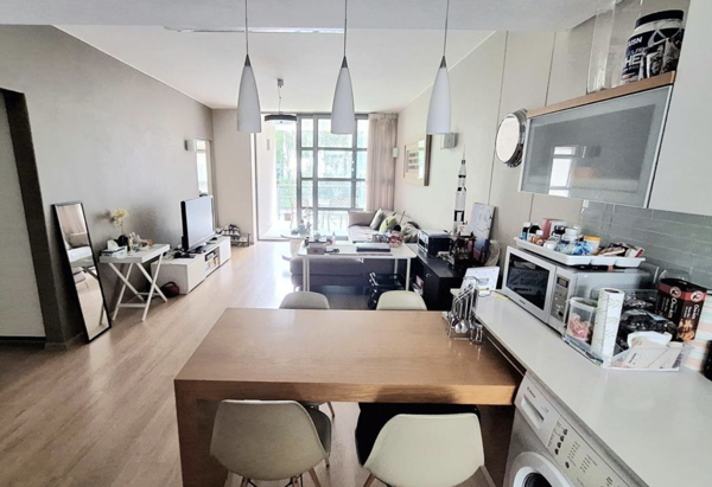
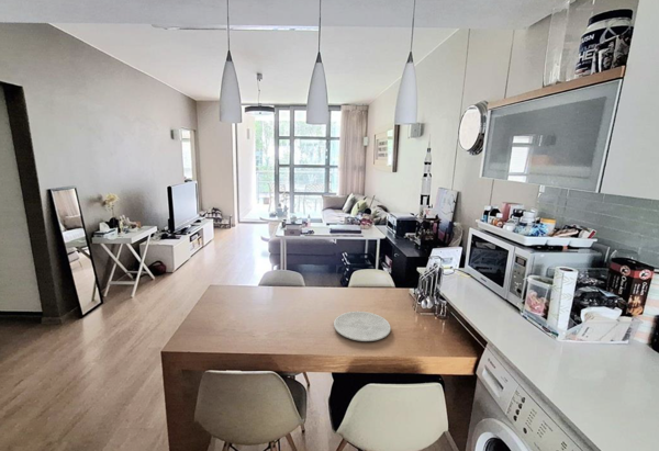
+ plate (361, 326)
